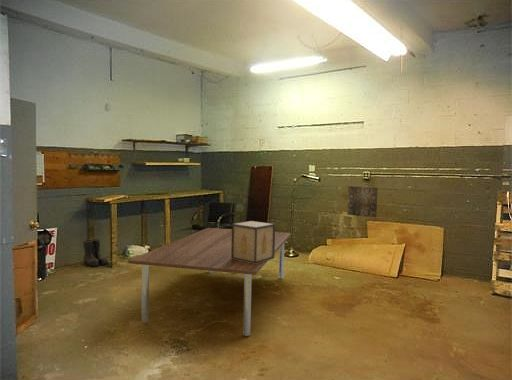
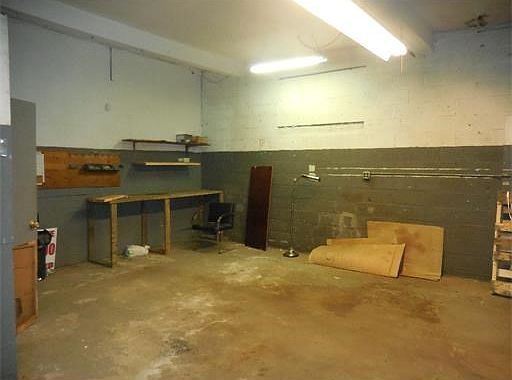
- dining table (224, 270)
- boots (94, 251)
- ammunition box (253, 241)
- wall art (362, 201)
